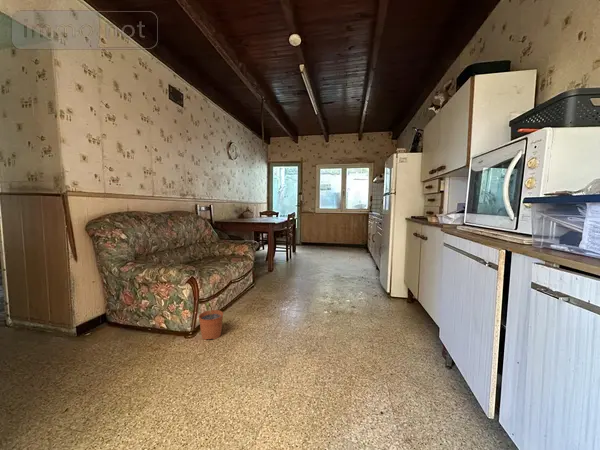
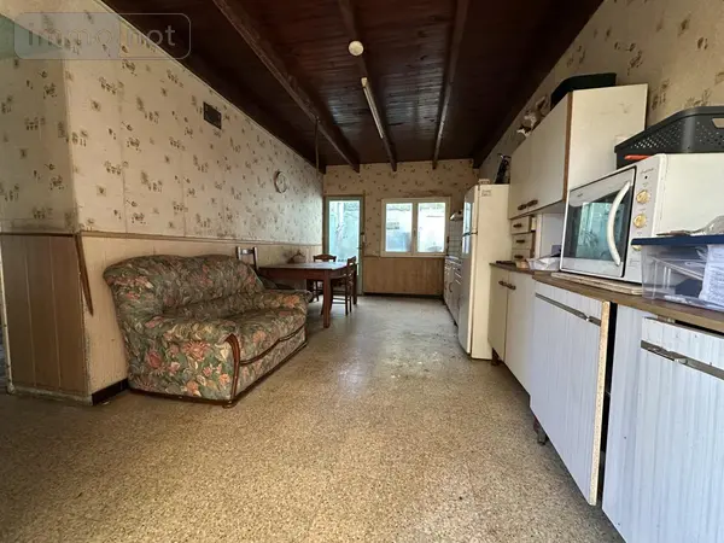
- plant pot (211, 319)
